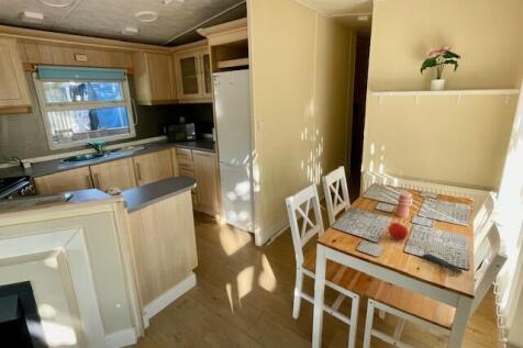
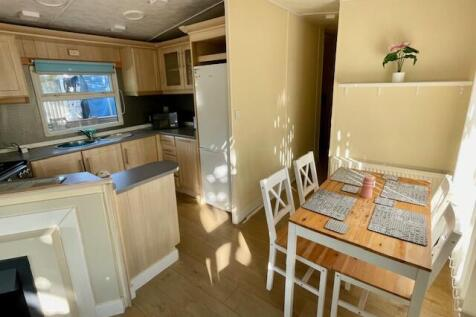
- fruit (398, 229)
- remote control (442, 263)
